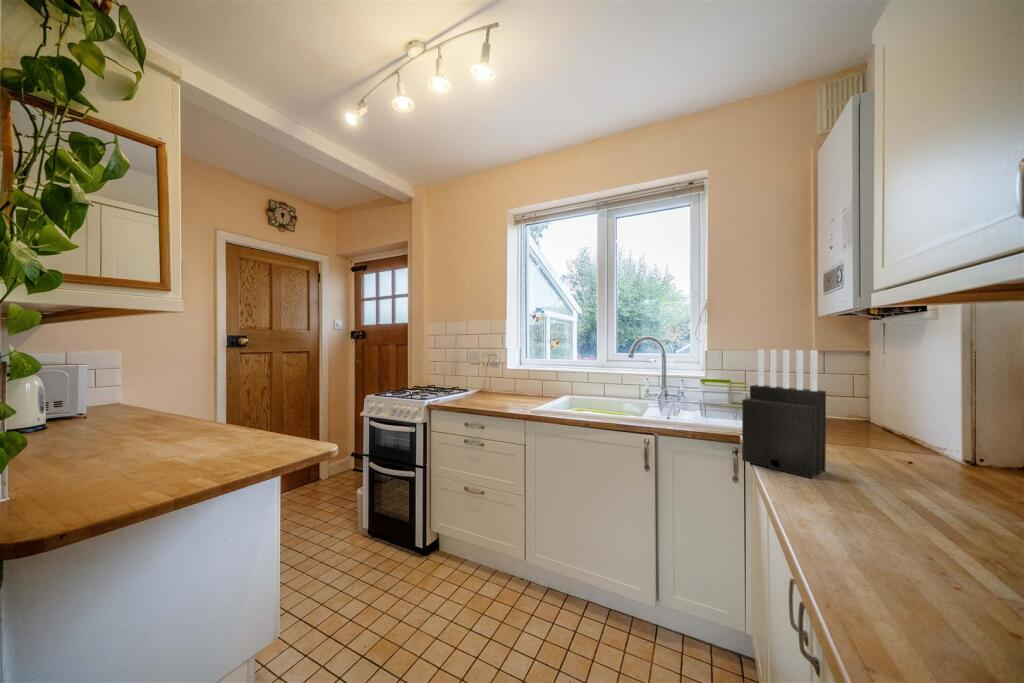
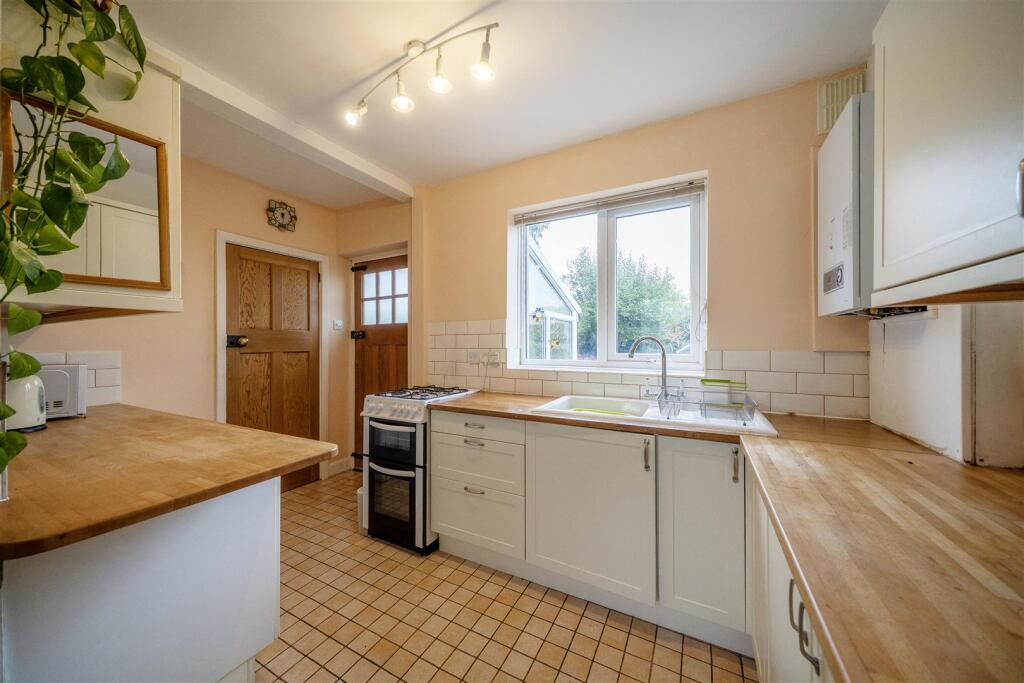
- knife block (780, 408)
